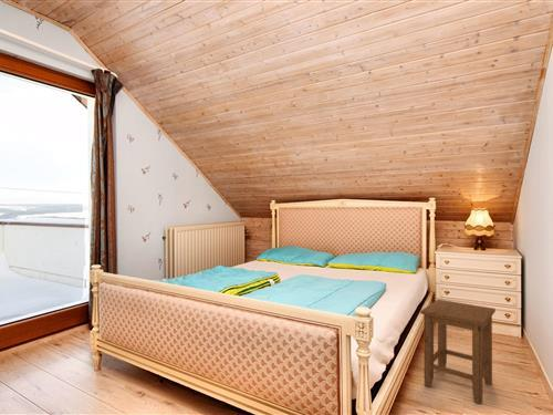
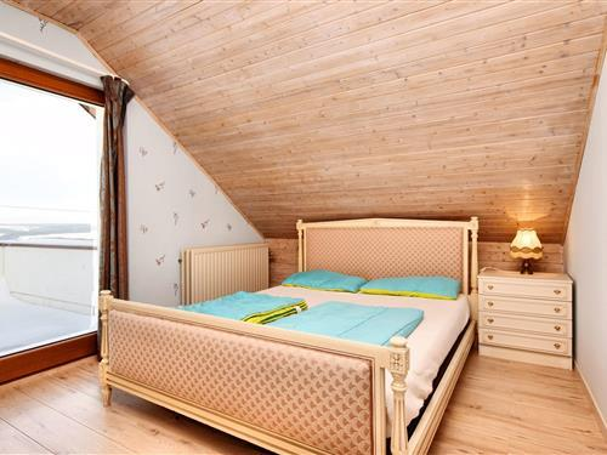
- stool (458, 352)
